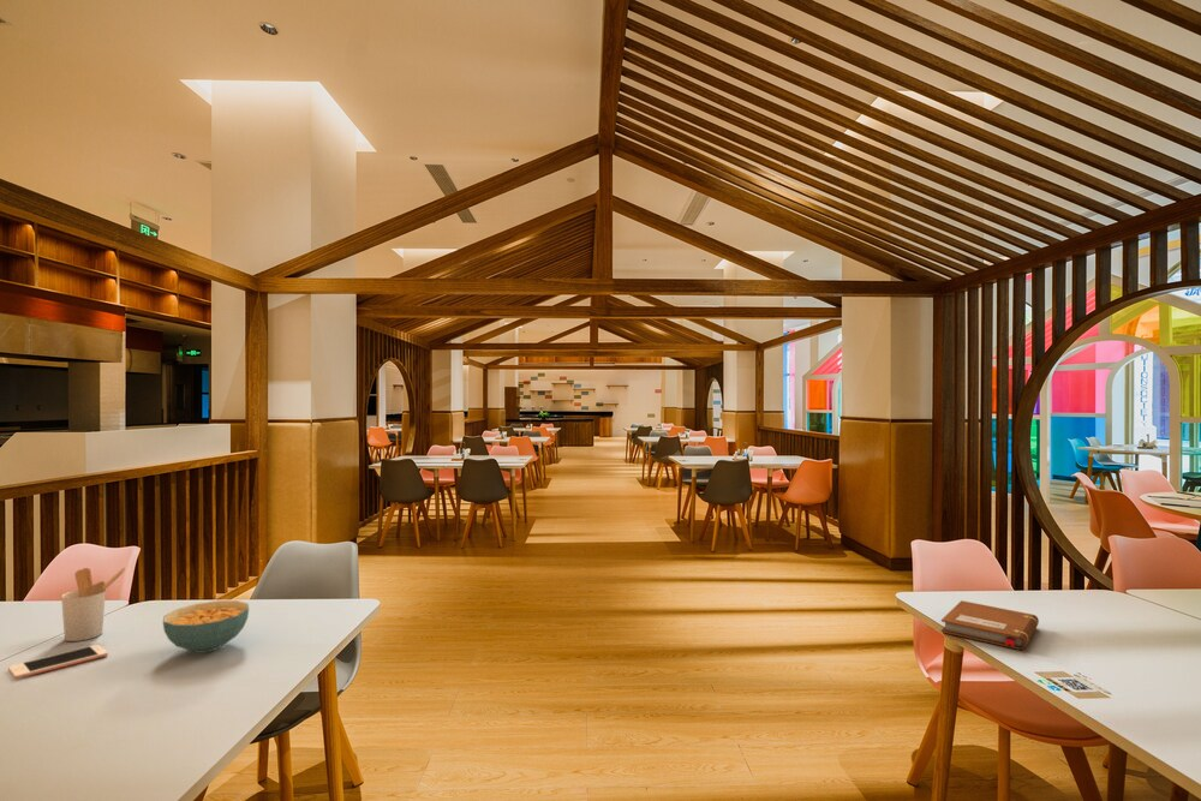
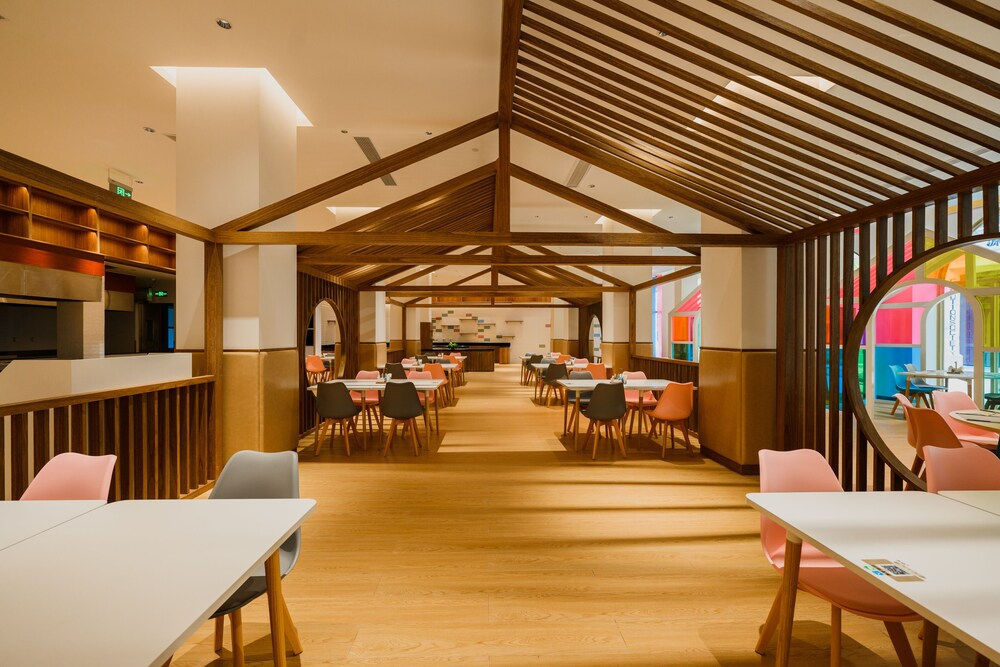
- cell phone (59, 660)
- notebook (990, 623)
- utensil holder (95, 602)
- cereal bowl (207, 629)
